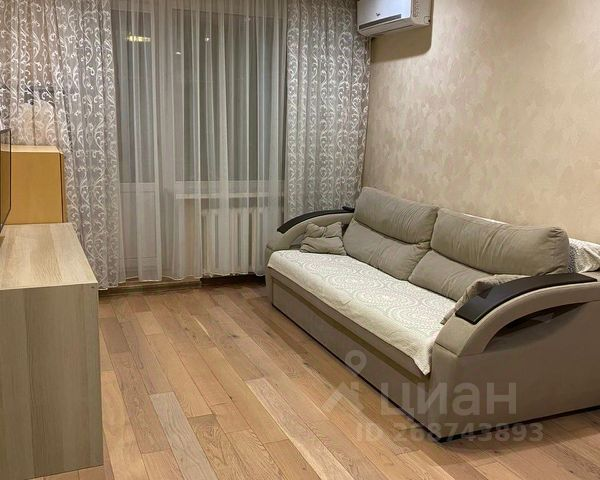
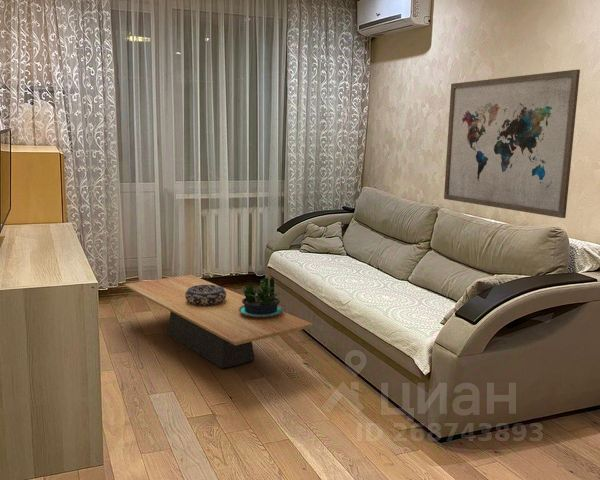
+ coffee table (208, 324)
+ wall art (502, 143)
+ decorative bowl (205, 294)
+ potted plant (262, 296)
